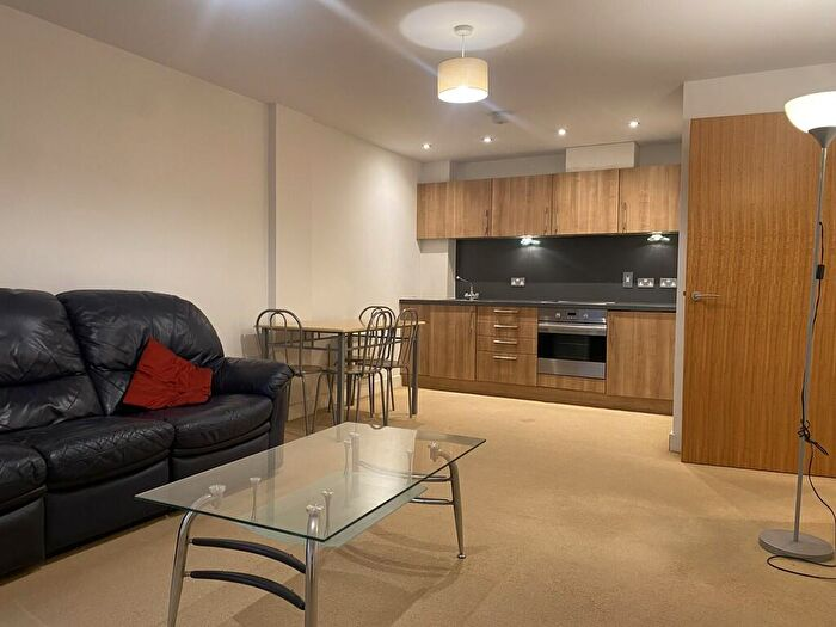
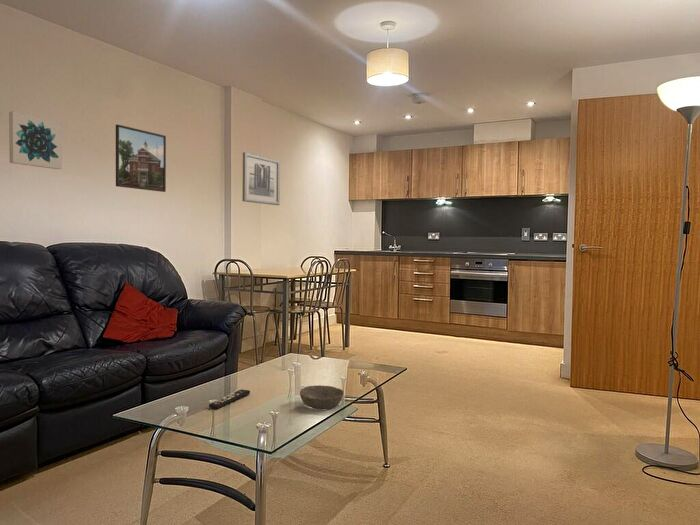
+ wall art (36, 141)
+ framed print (141, 159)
+ bowl (321, 397)
+ wall art (262, 180)
+ remote control (230, 398)
